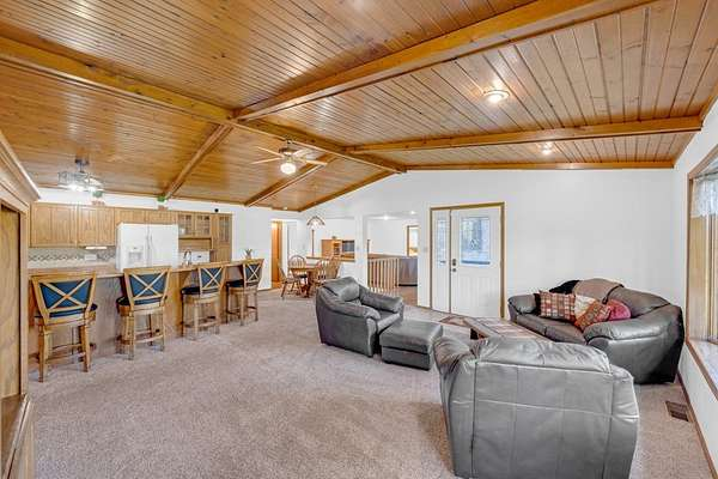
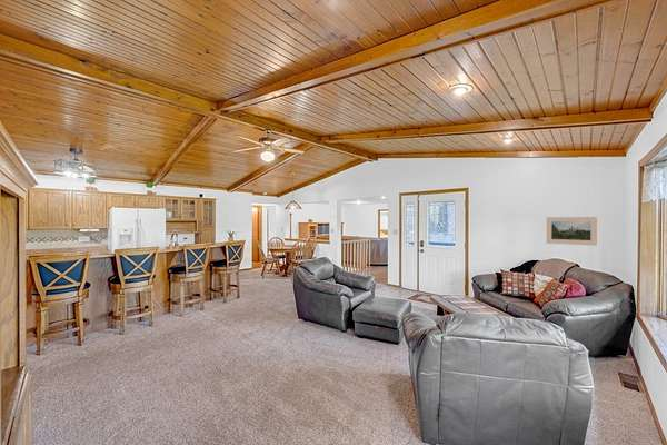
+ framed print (570, 230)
